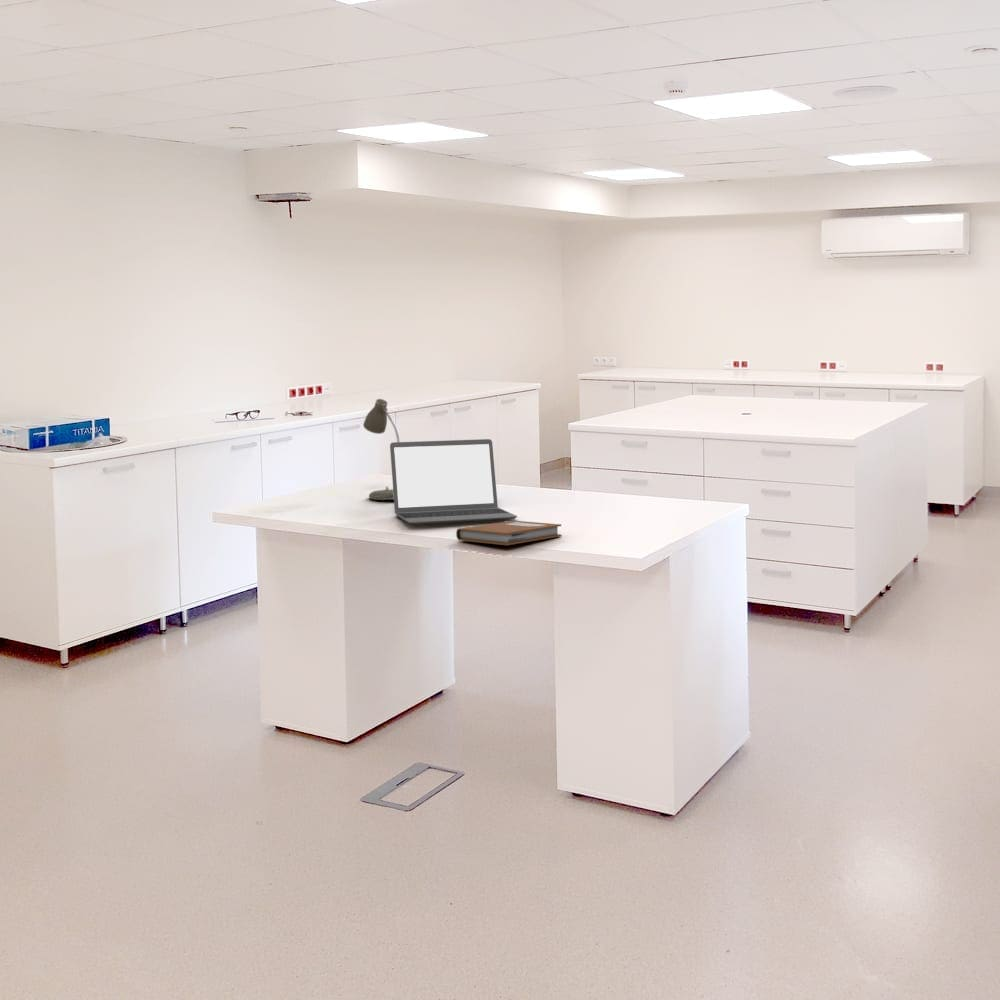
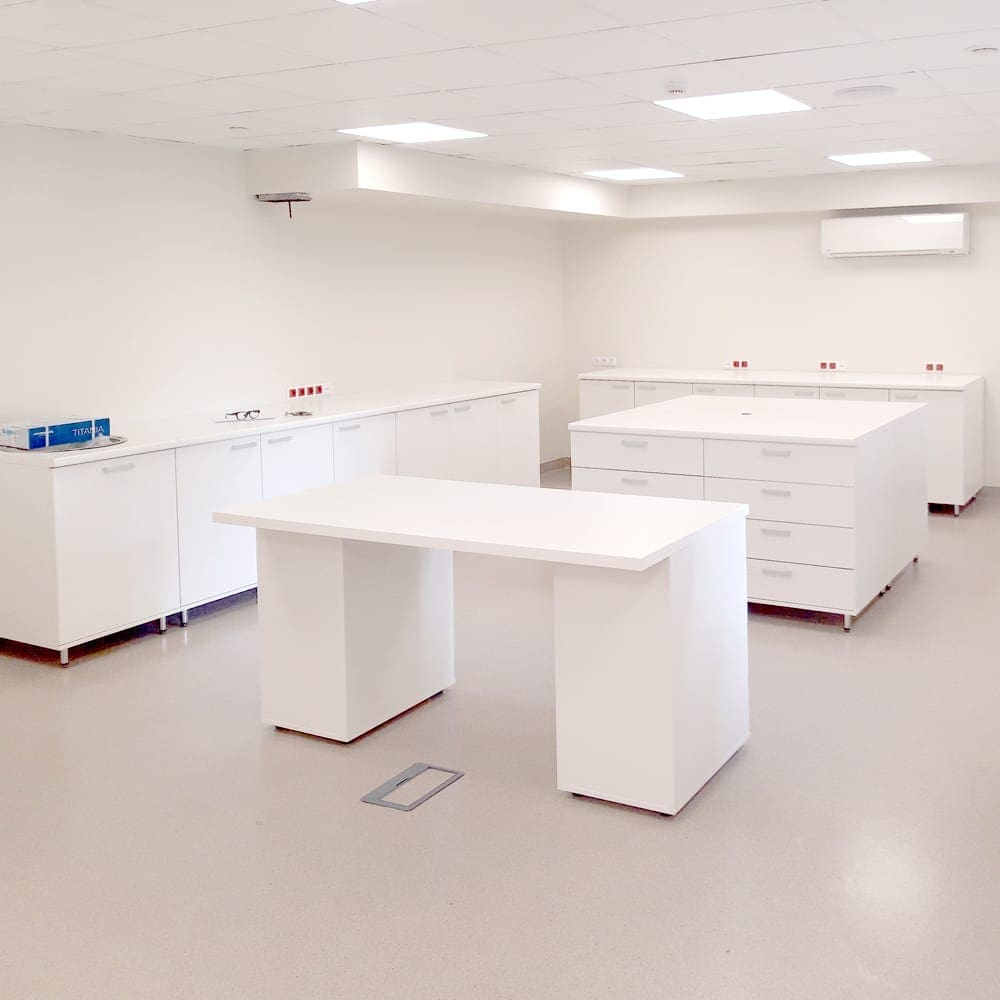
- laptop (452, 479)
- desk lamp (397, 441)
- notebook (510, 531)
